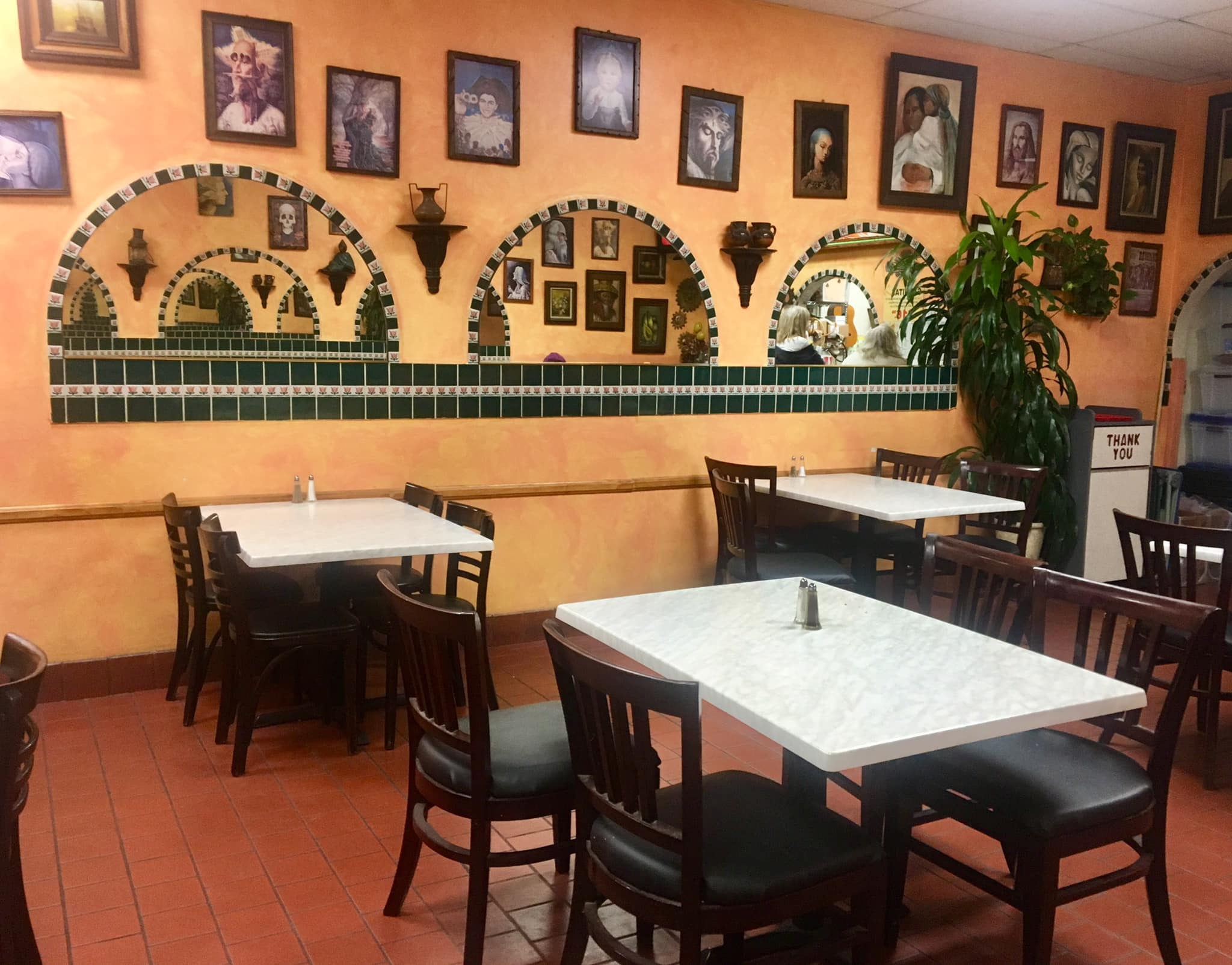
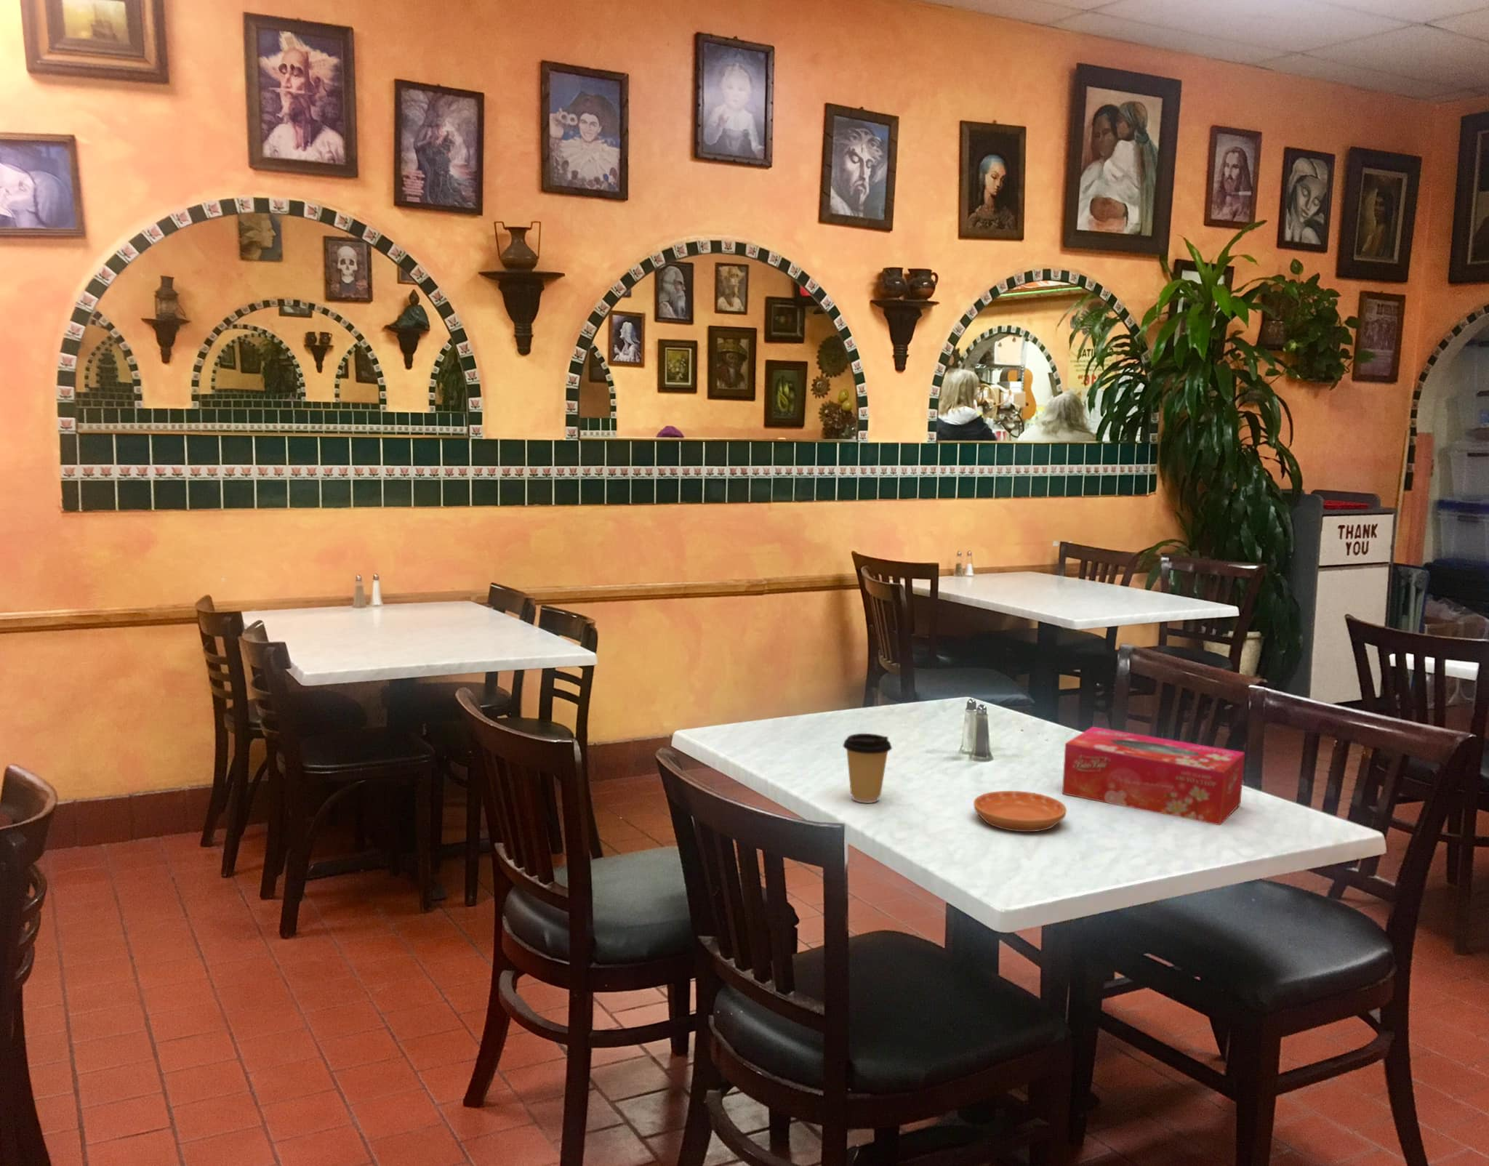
+ tissue box (1152, 773)
+ saucer (1019, 812)
+ coffee cup (867, 767)
